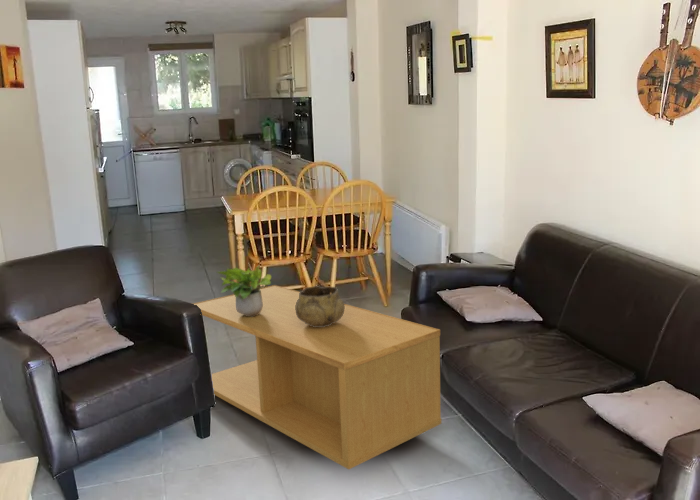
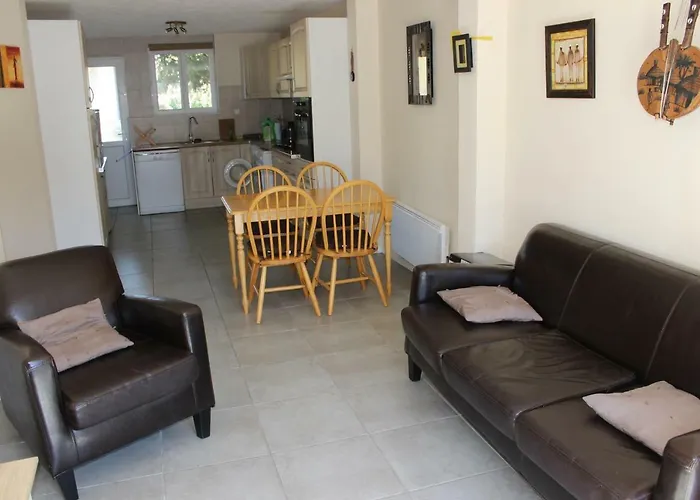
- potted plant (244, 289)
- decorative bowl (319, 307)
- coffee table (304, 364)
